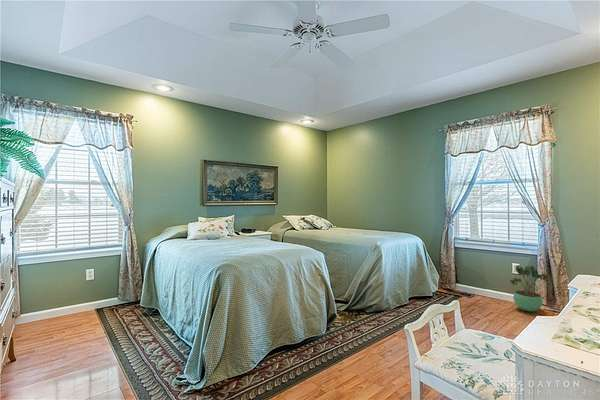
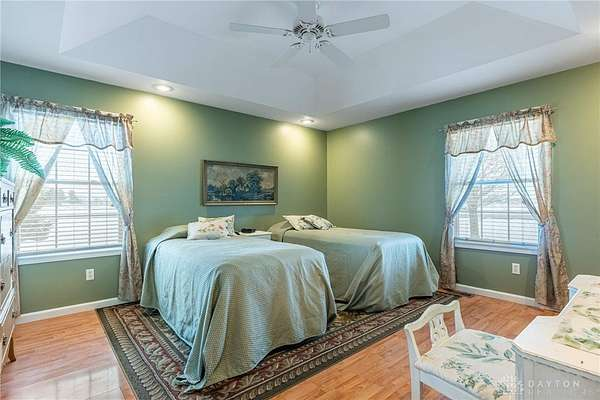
- potted plant (529, 287)
